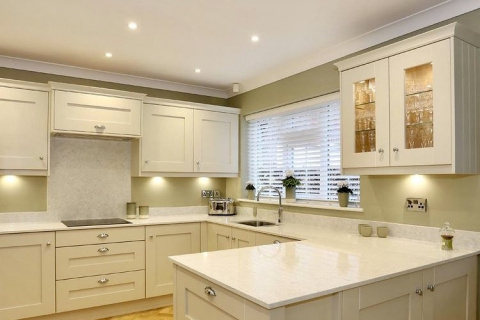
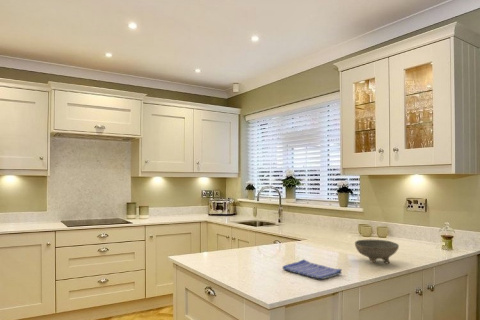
+ bowl (376, 252)
+ dish towel (311, 268)
